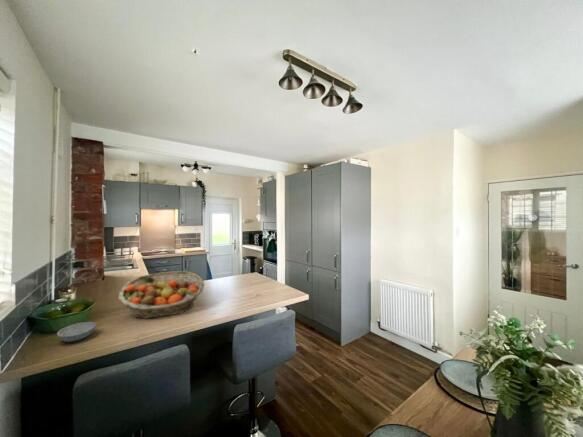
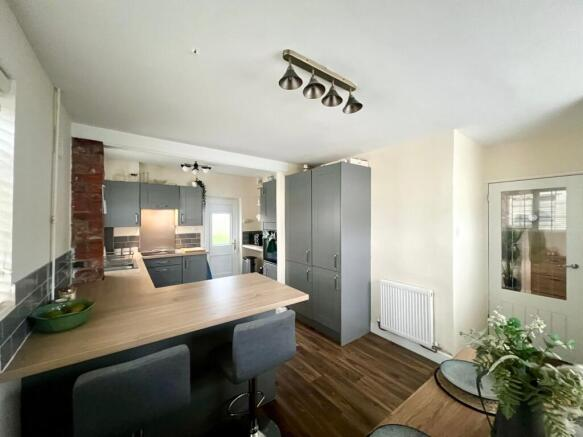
- bowl (77, 332)
- fruit basket (164, 292)
